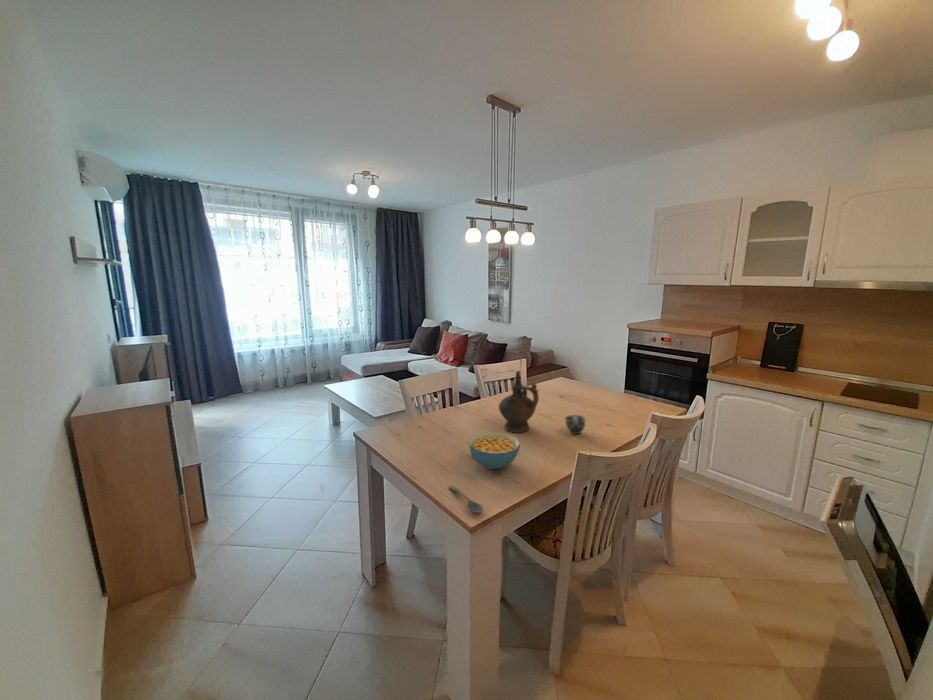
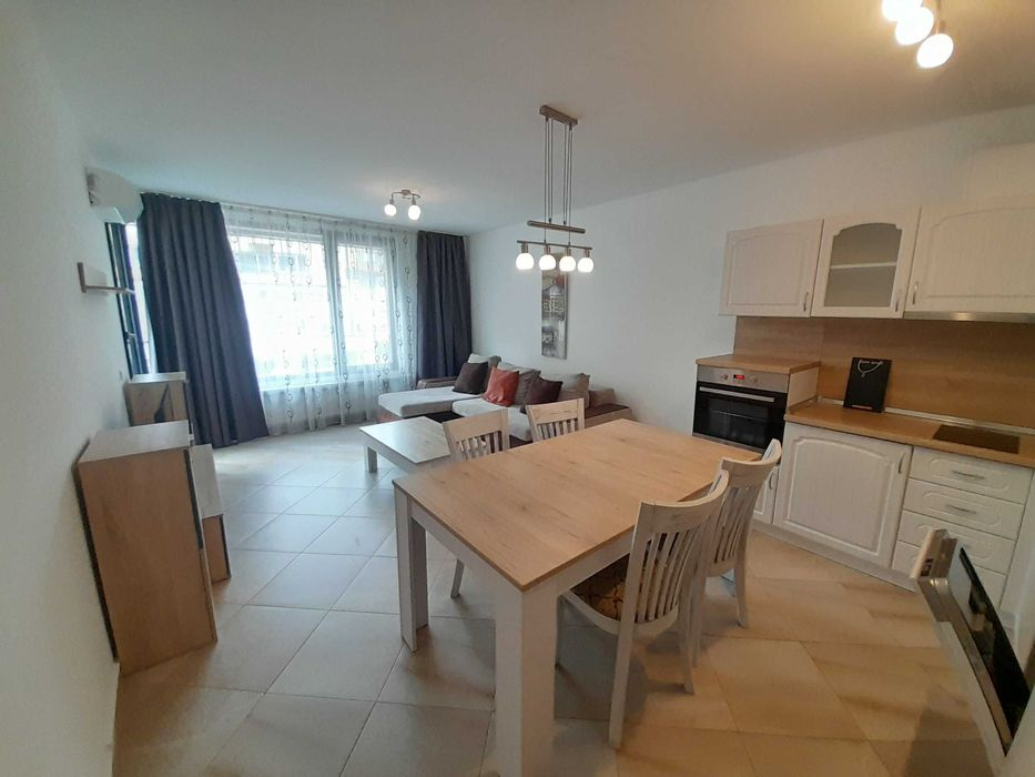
- cereal bowl (493, 453)
- soupspoon (465, 497)
- cup (574, 423)
- ceremonial vessel (519, 400)
